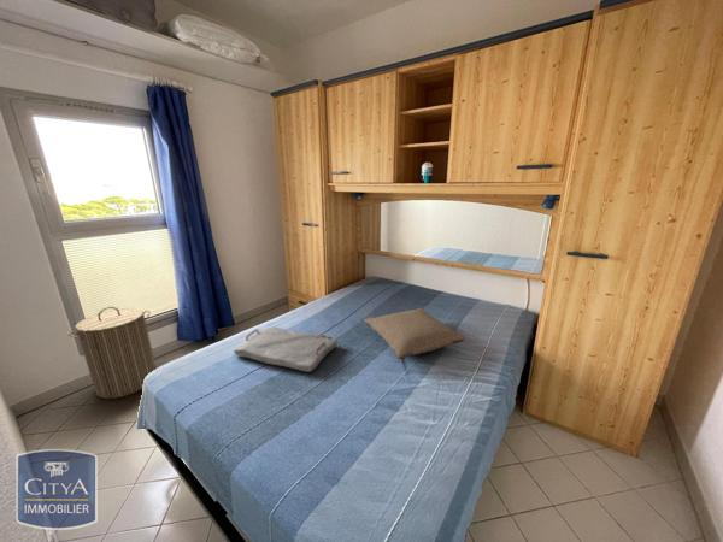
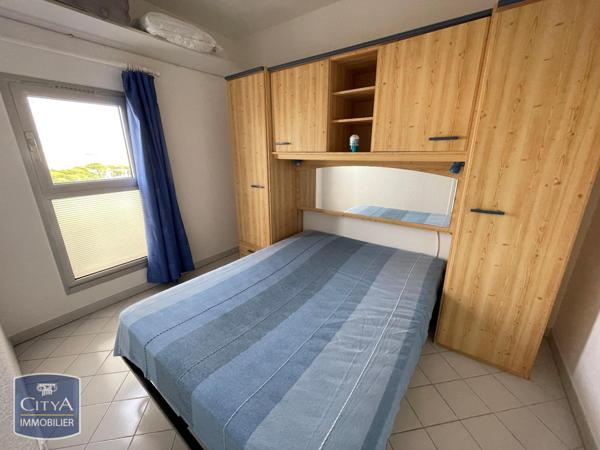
- laundry hamper (118, 346)
- serving tray (289, 342)
- pillow (411, 330)
